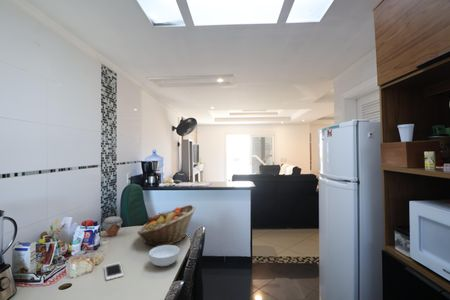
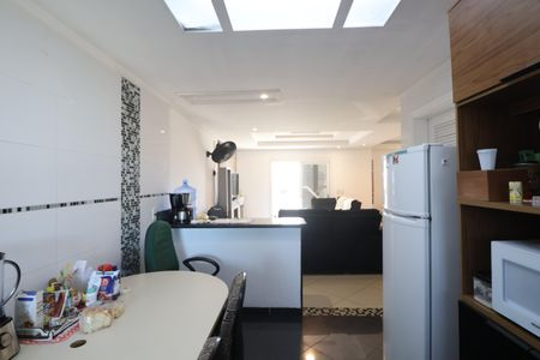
- cell phone (113, 270)
- cereal bowl (164, 256)
- fruit basket (168, 223)
- jar (112, 226)
